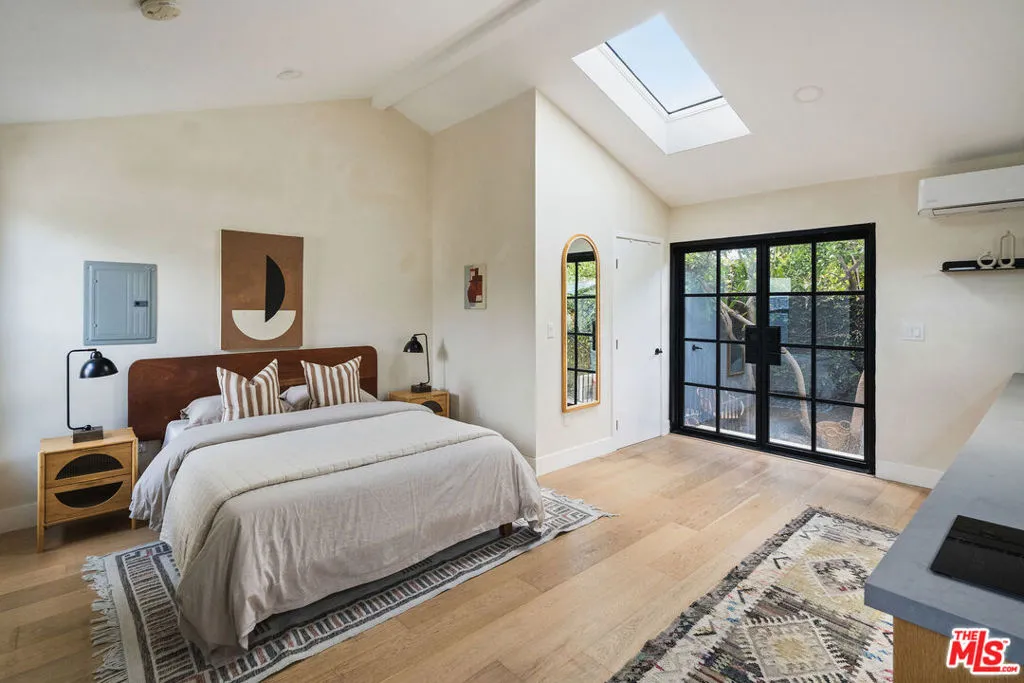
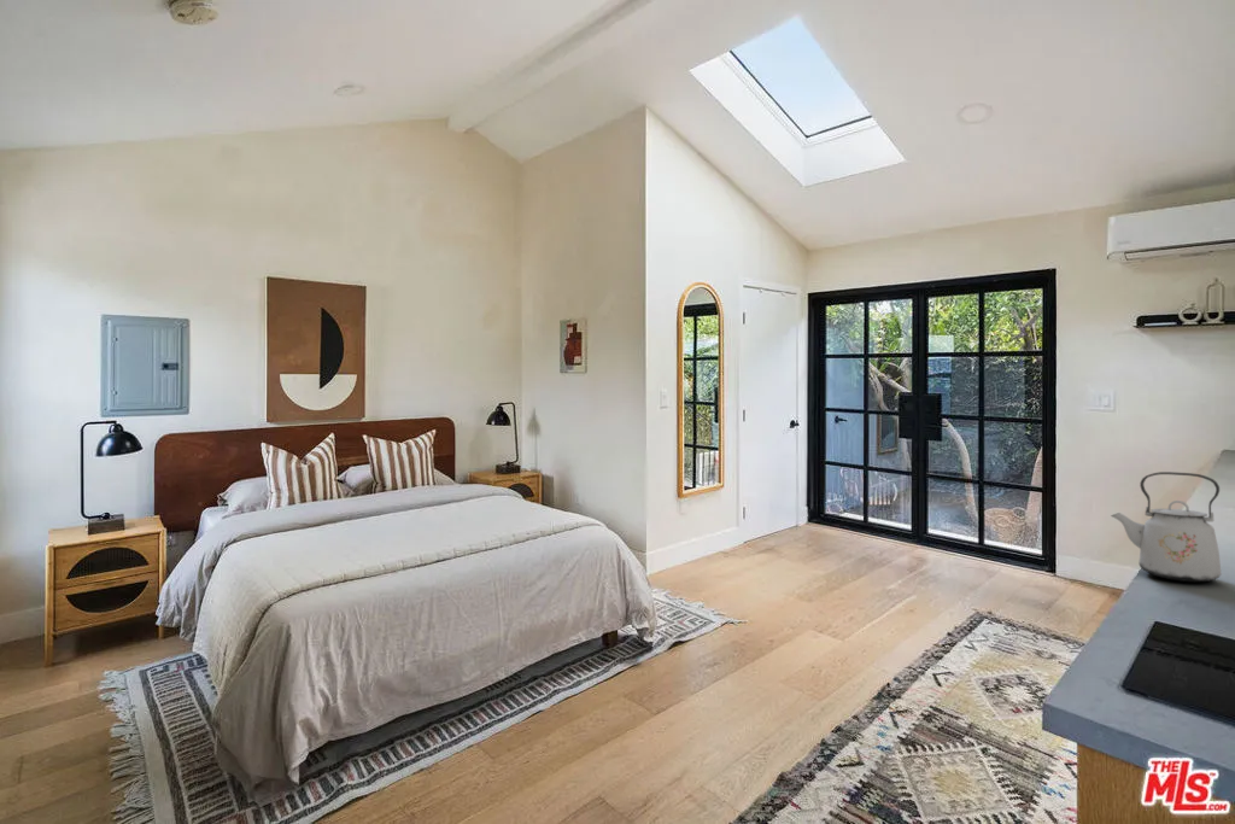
+ kettle (1163, 522)
